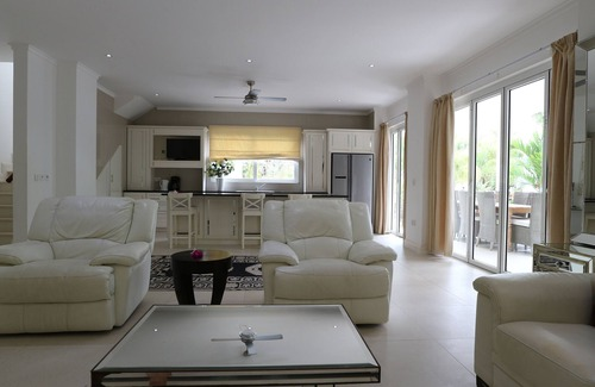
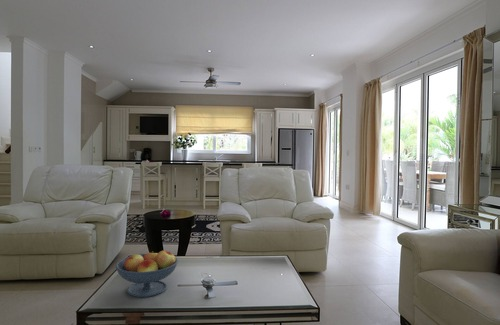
+ fruit bowl (147, 270)
